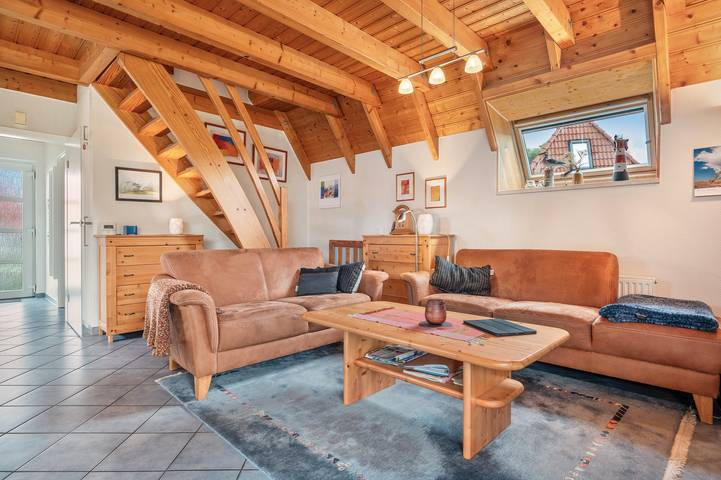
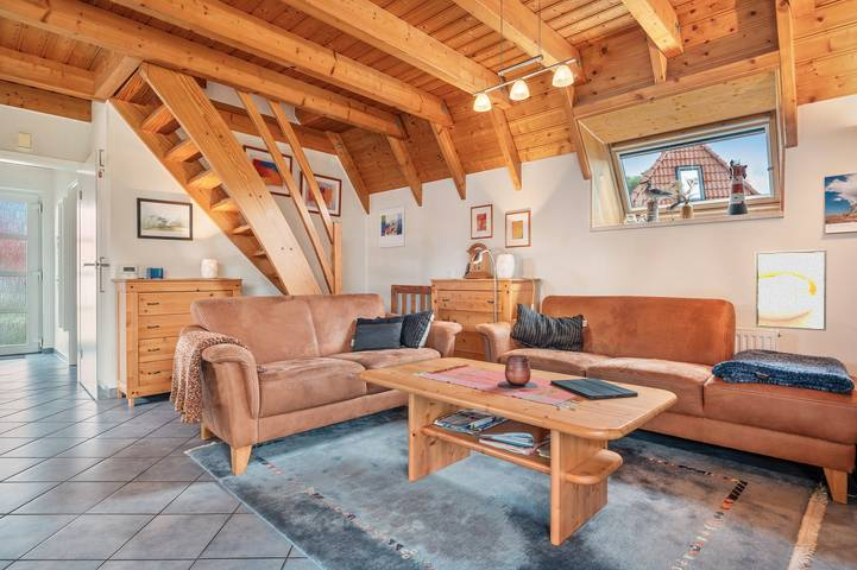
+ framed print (789, 290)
